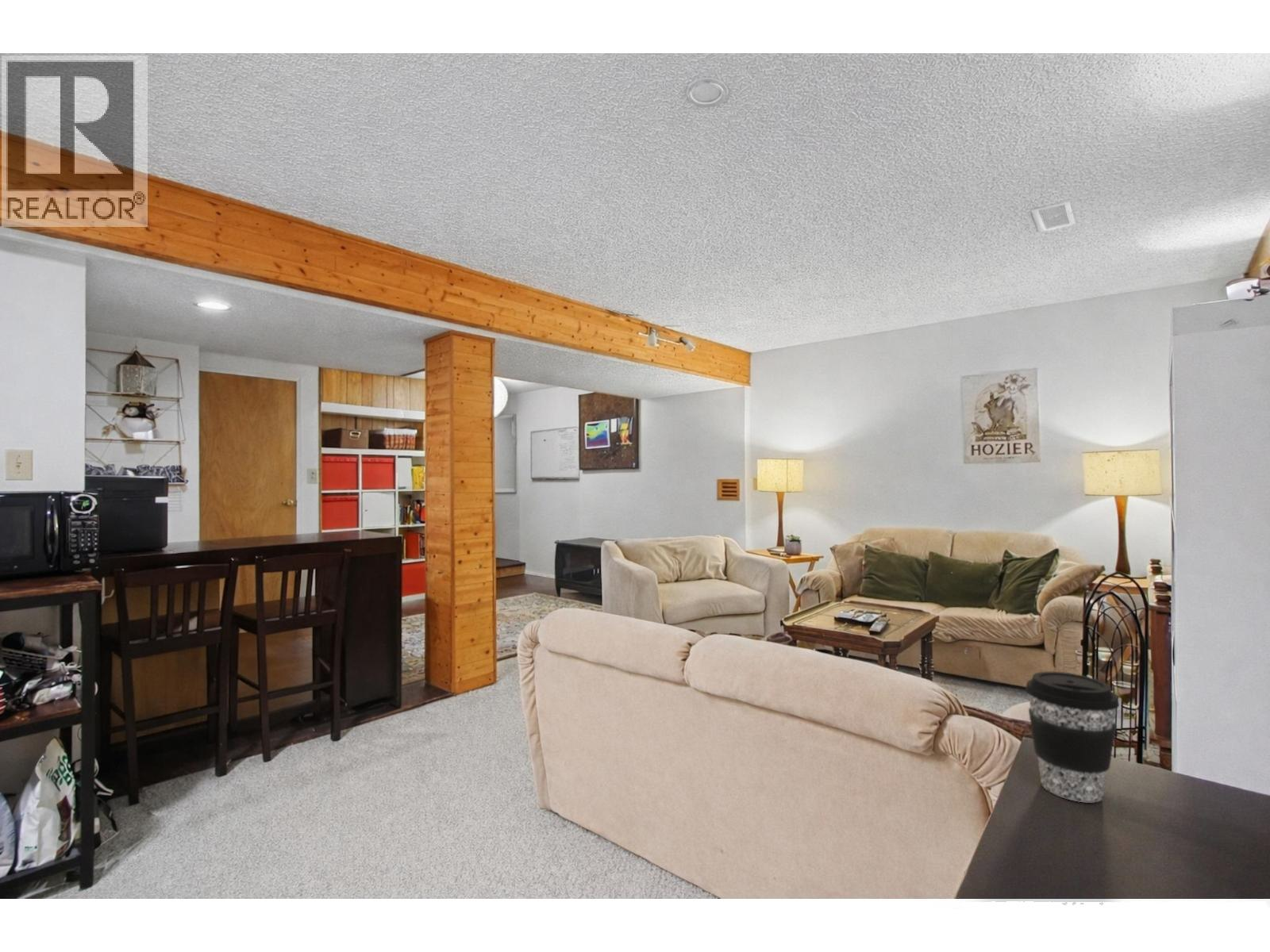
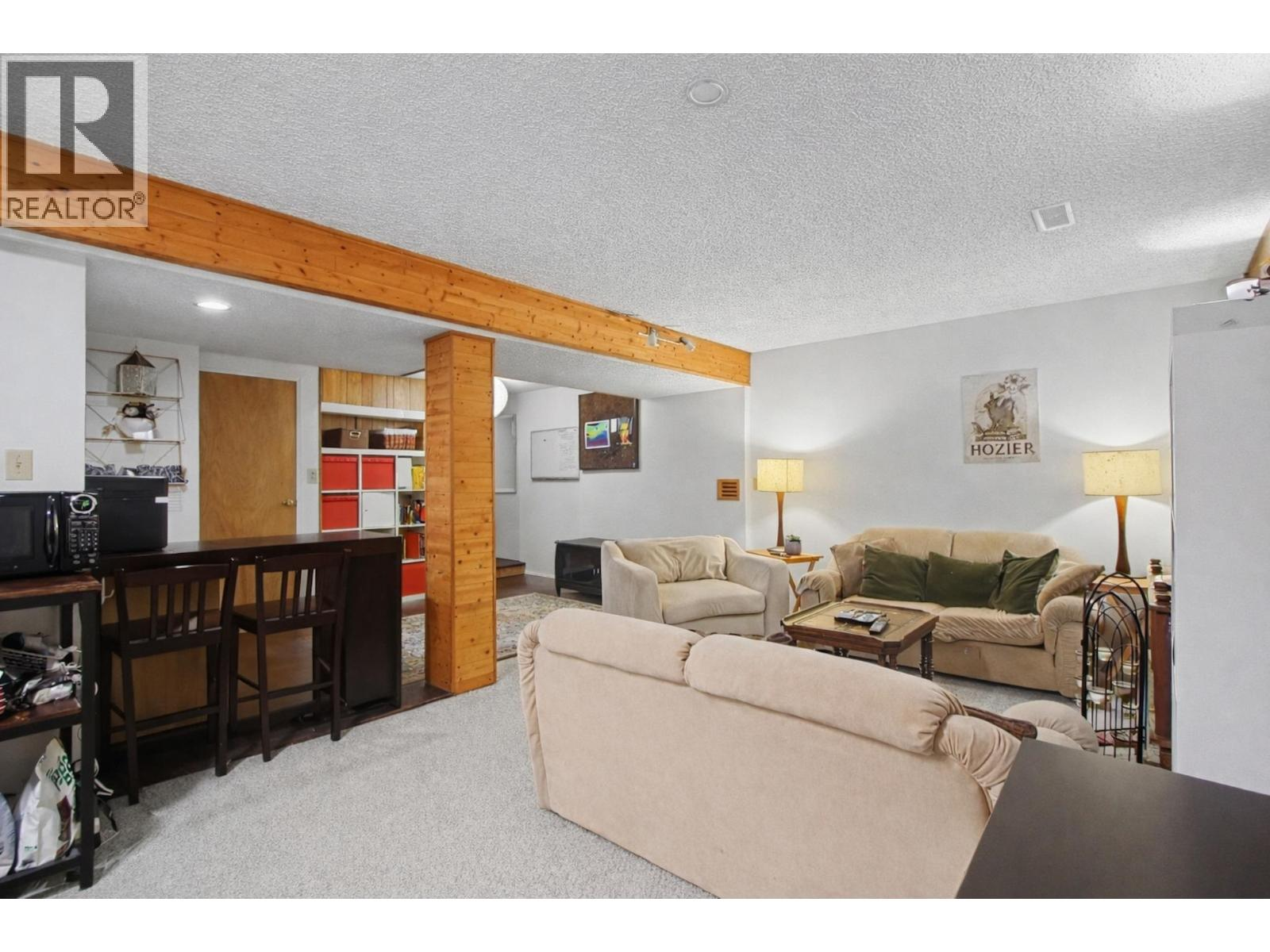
- coffee cup (1071, 735)
